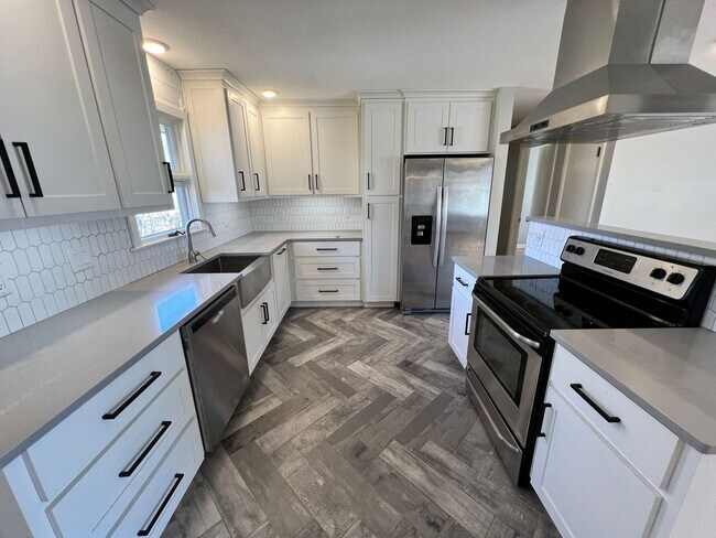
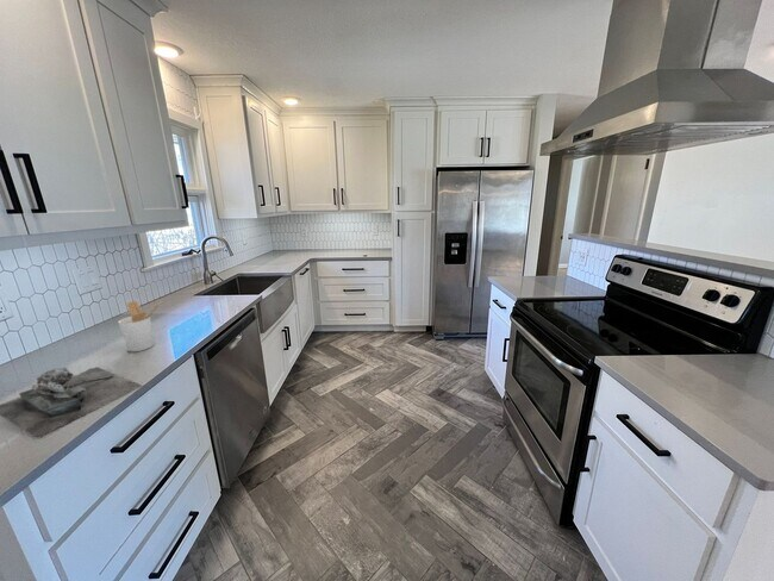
+ utensil holder (144, 324)
+ flower (67, 381)
